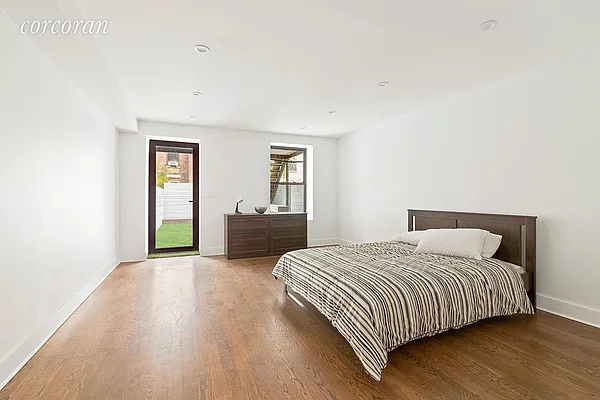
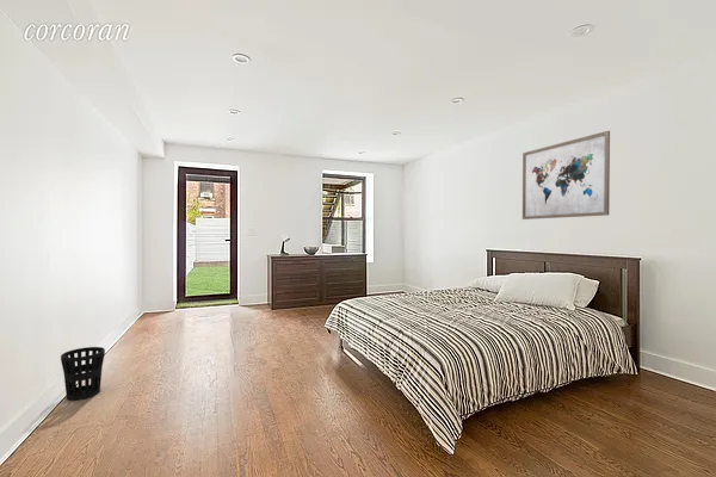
+ wastebasket (84, 373)
+ wall art (560, 180)
